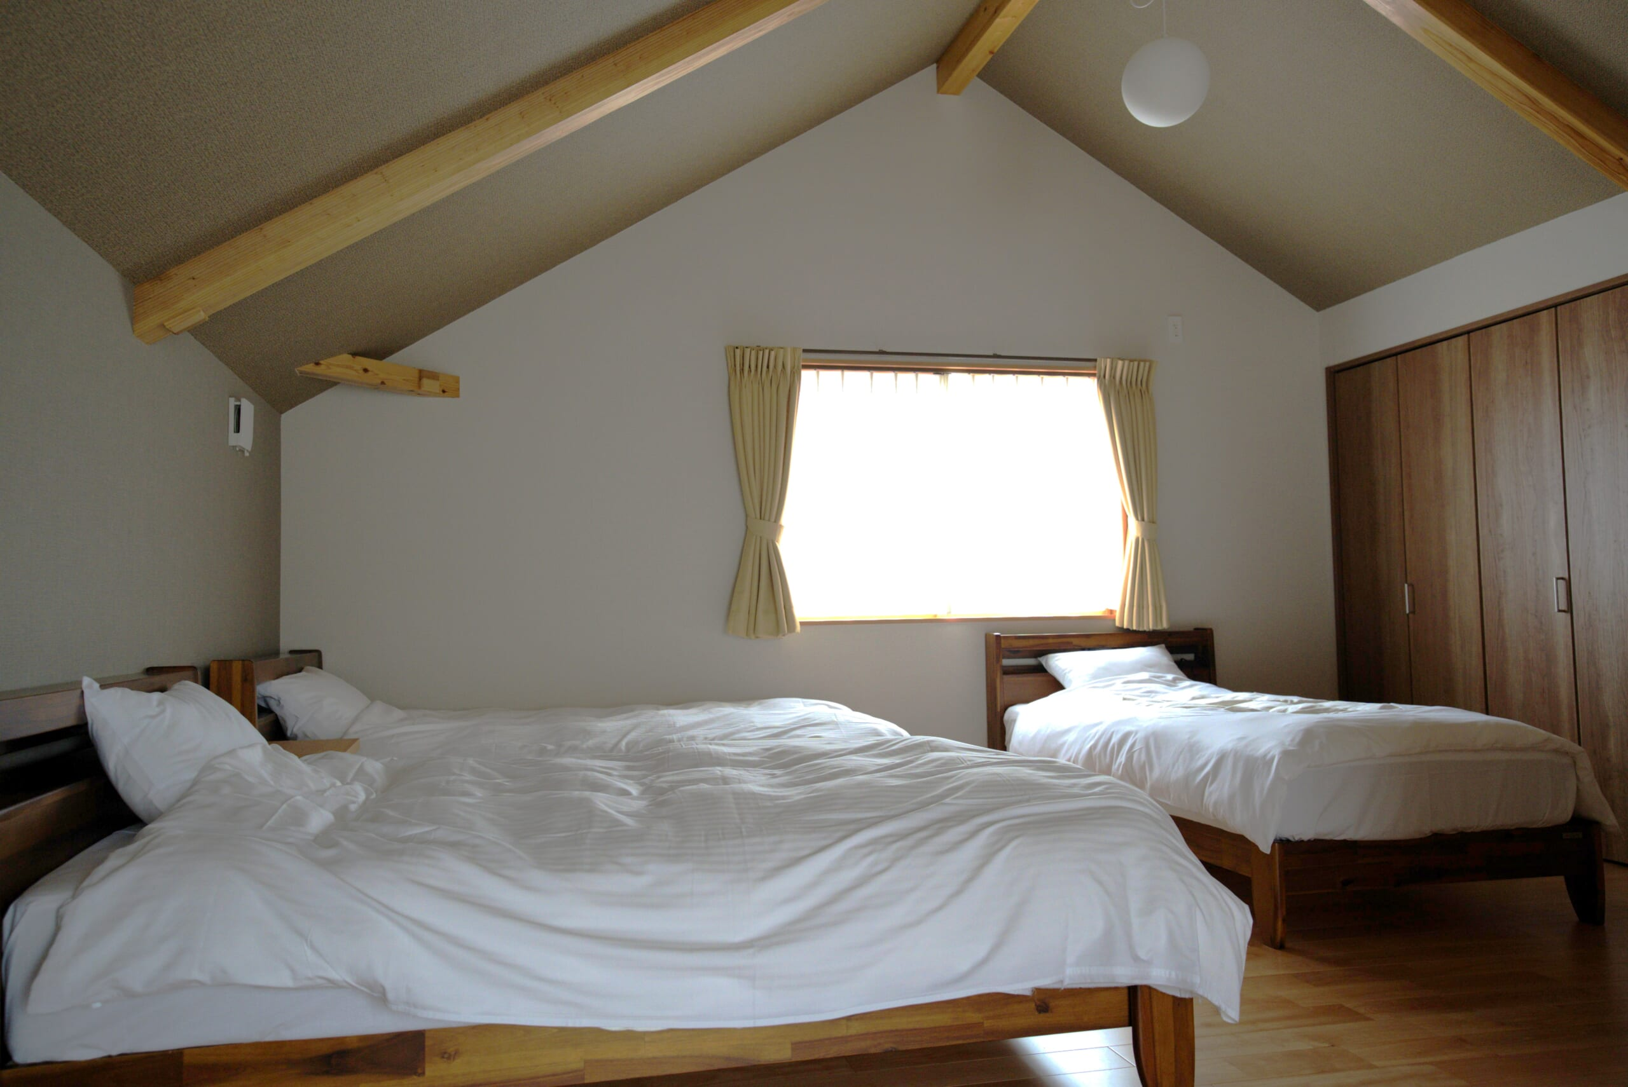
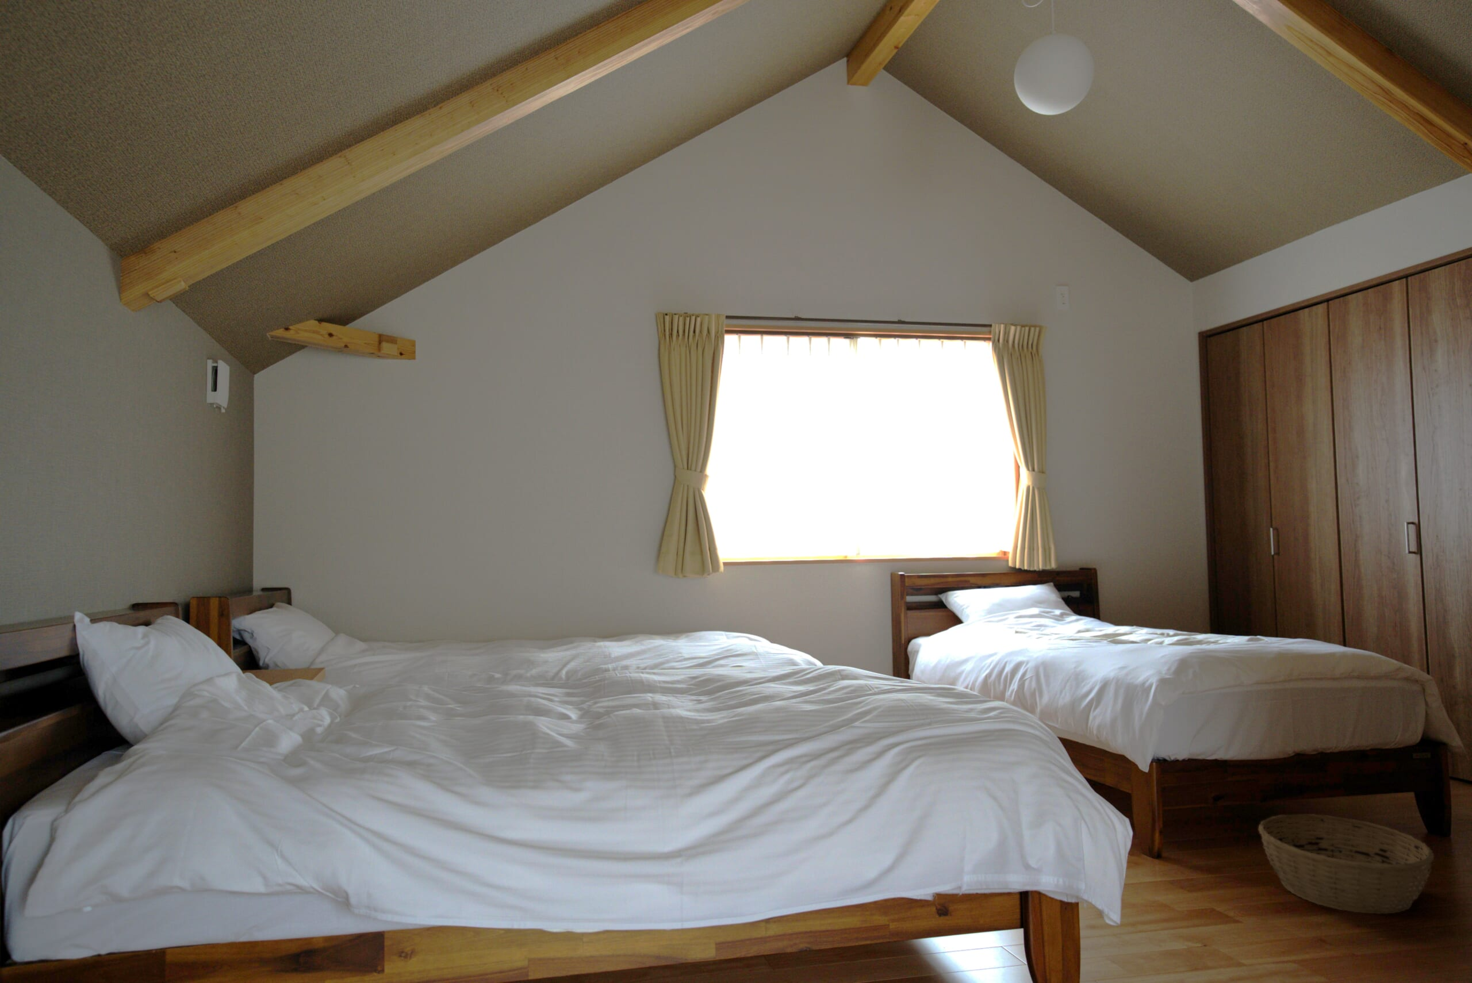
+ basket (1343, 865)
